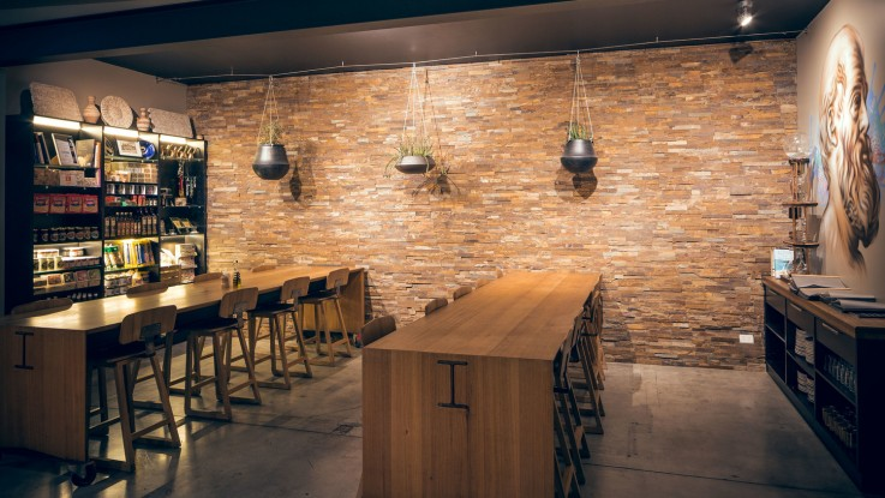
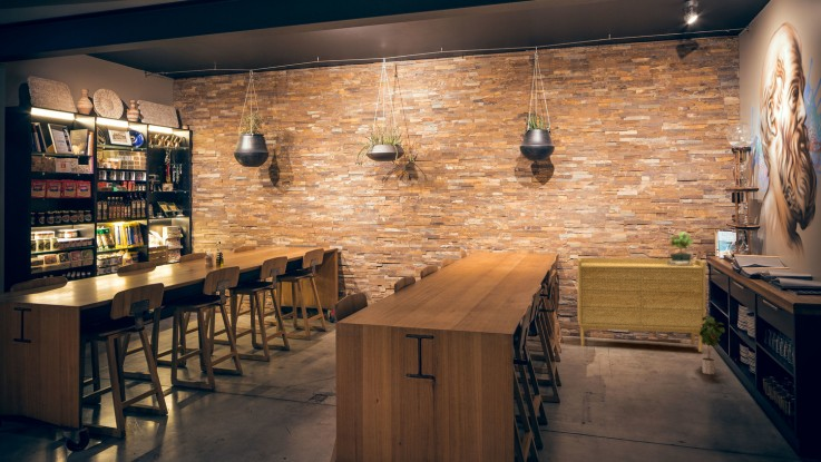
+ sideboard (637, 302)
+ potted plant (710, 344)
+ potted plant (683, 248)
